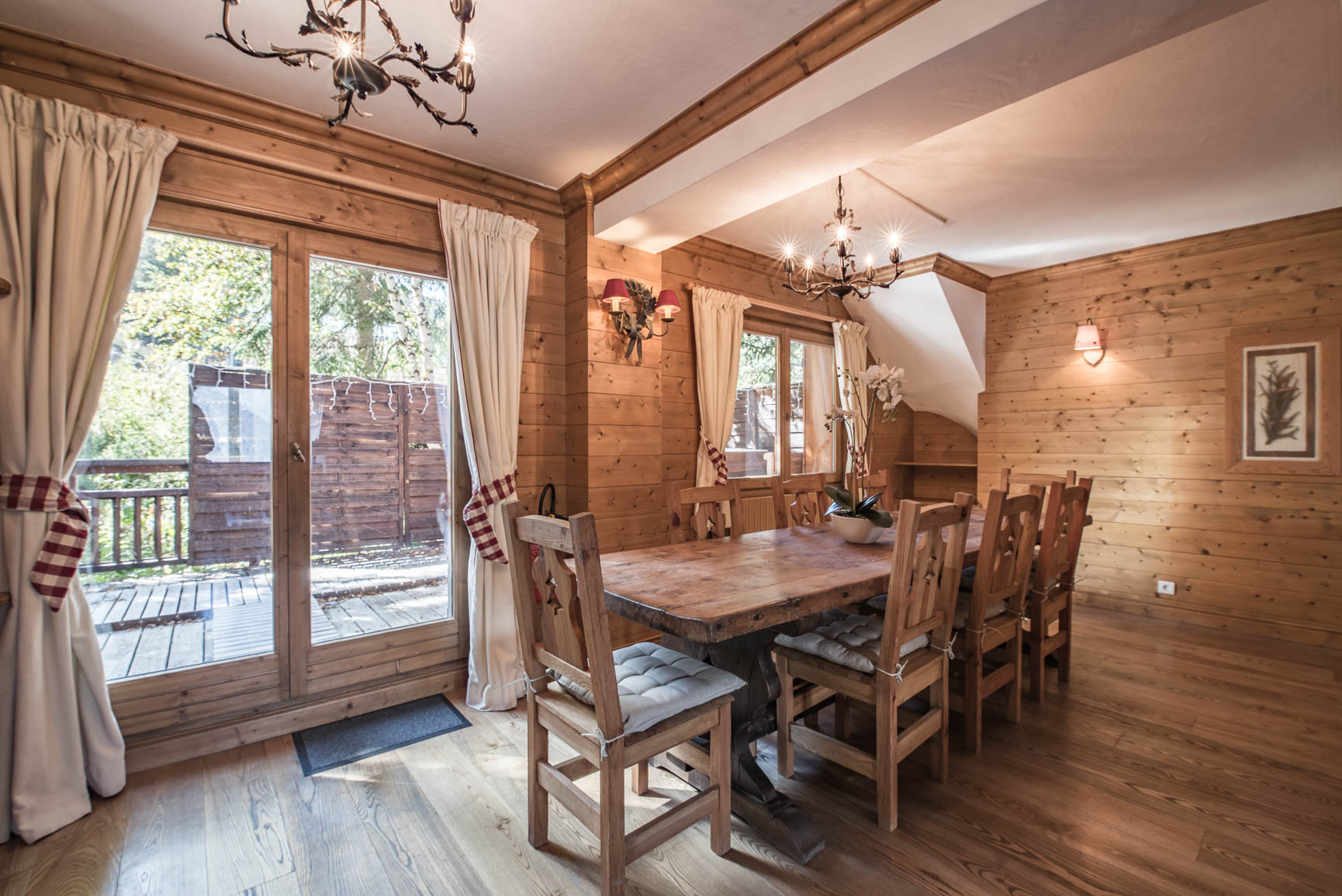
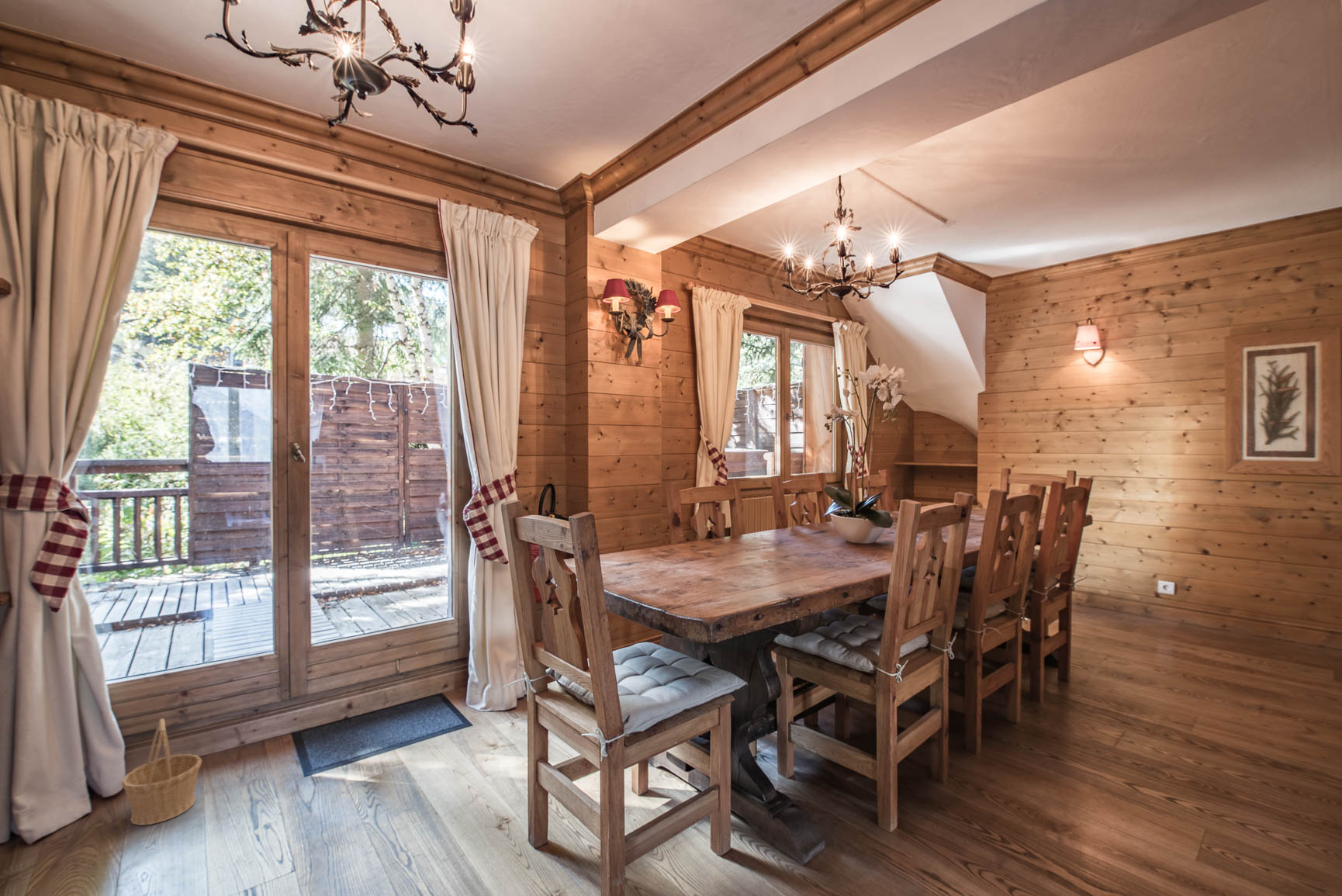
+ basket (162, 764)
